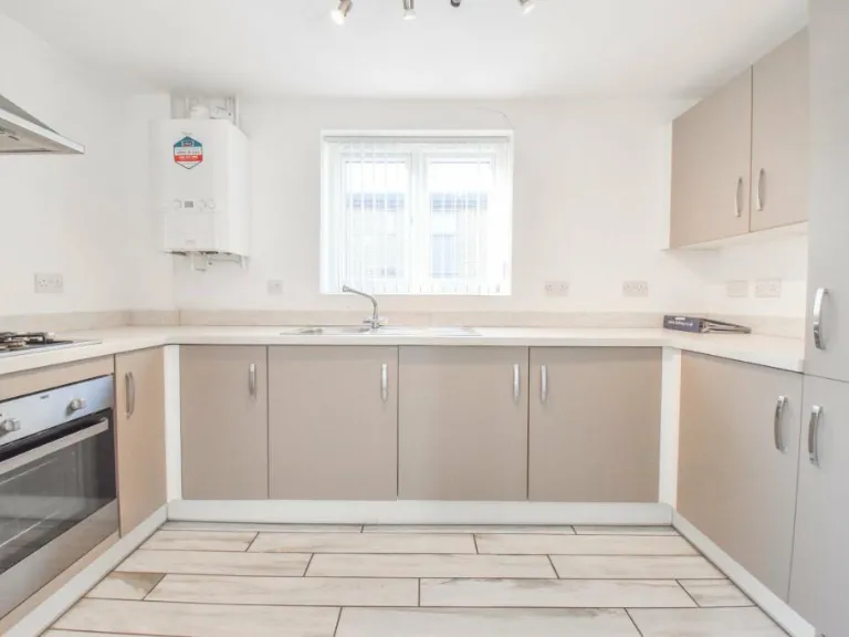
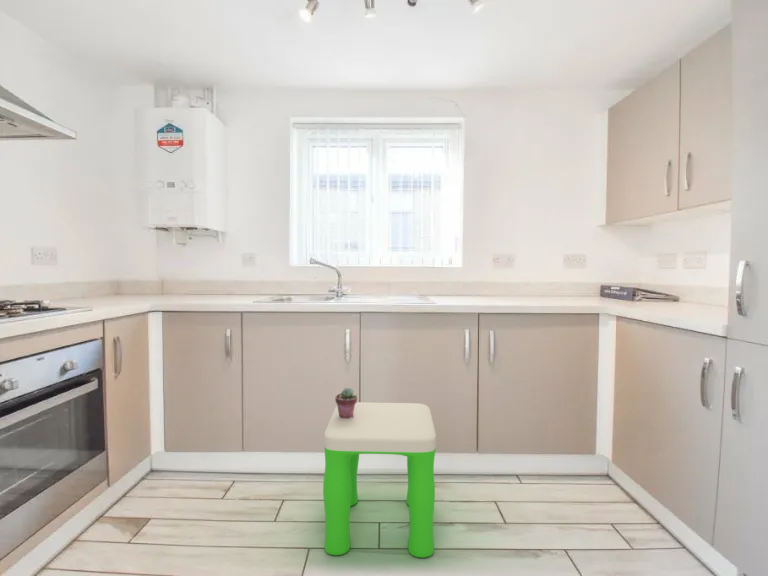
+ stool (380, 453)
+ potted succulent (346, 401)
